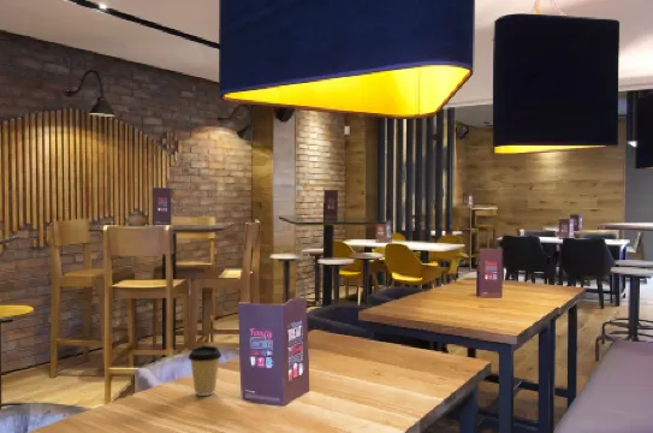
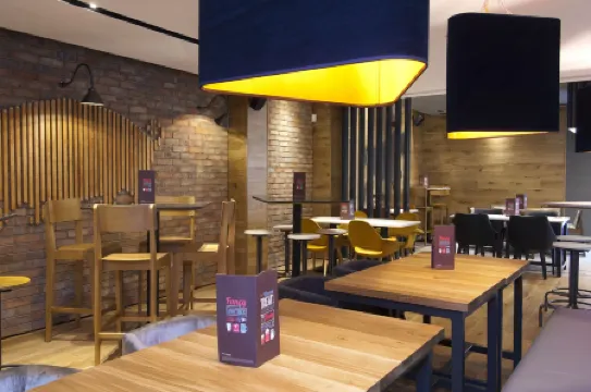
- coffee cup (204, 370)
